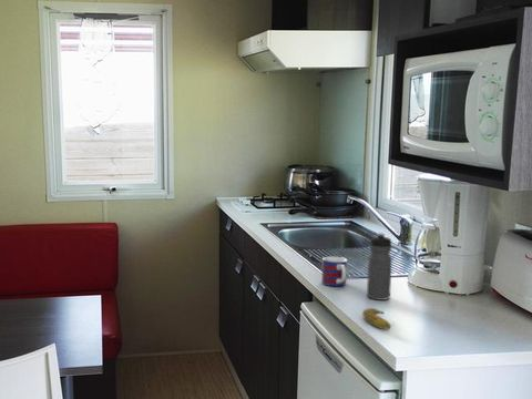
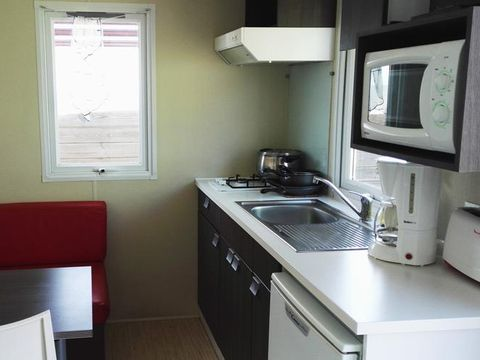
- water bottle (379, 265)
- banana (378, 318)
- mug (336, 273)
